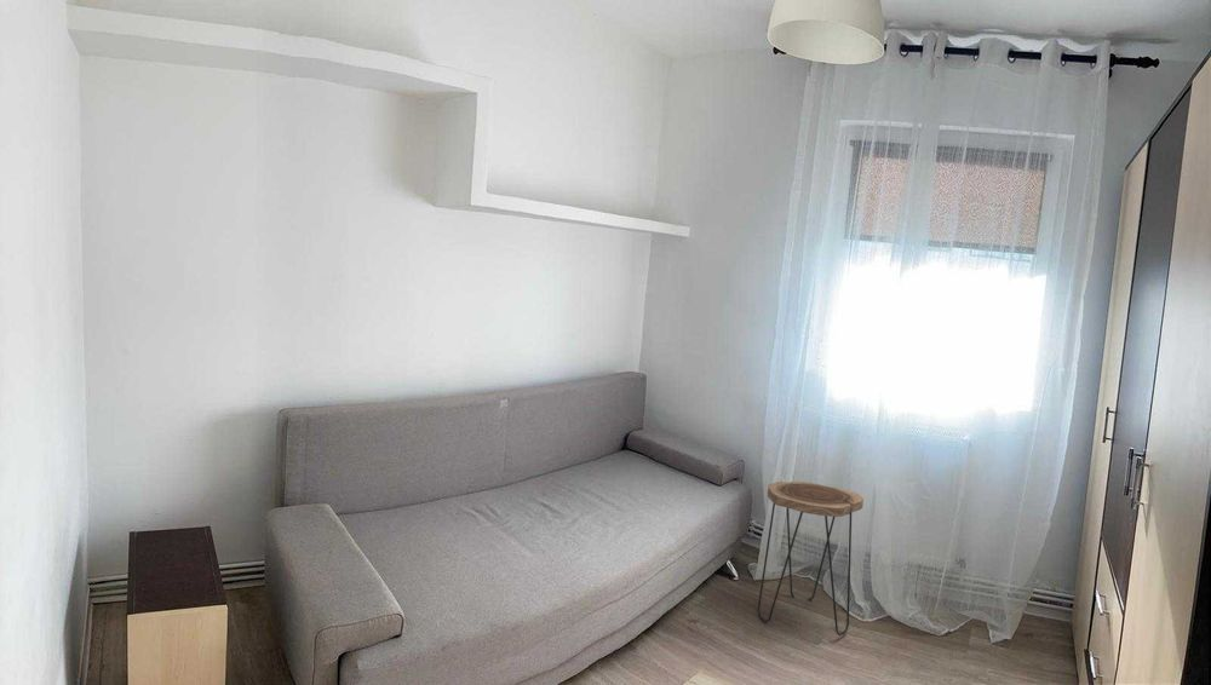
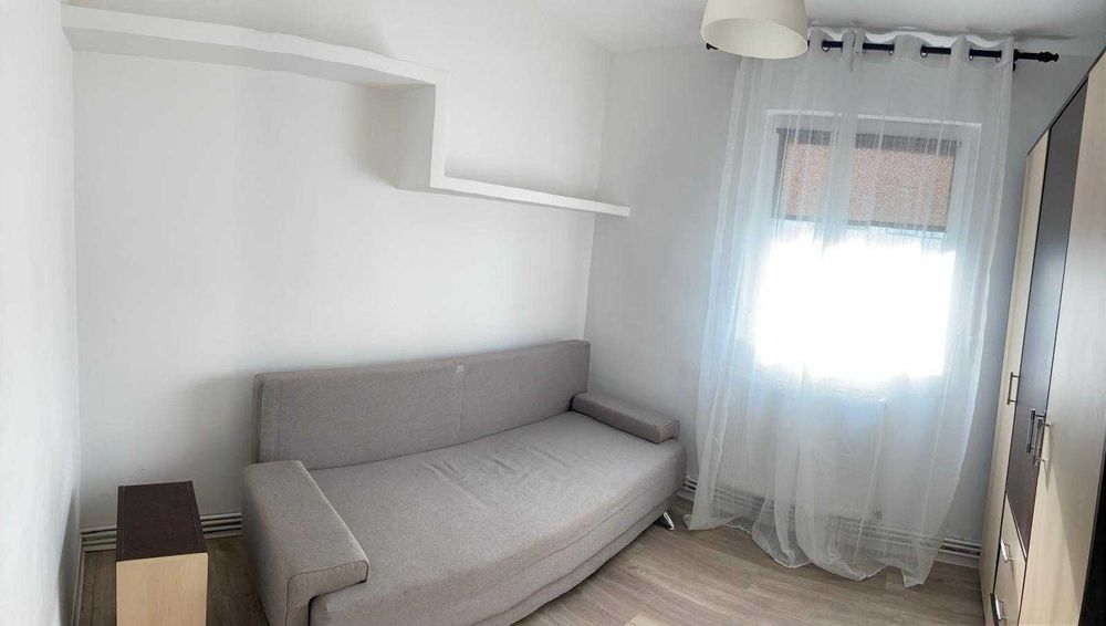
- side table (821, 560)
